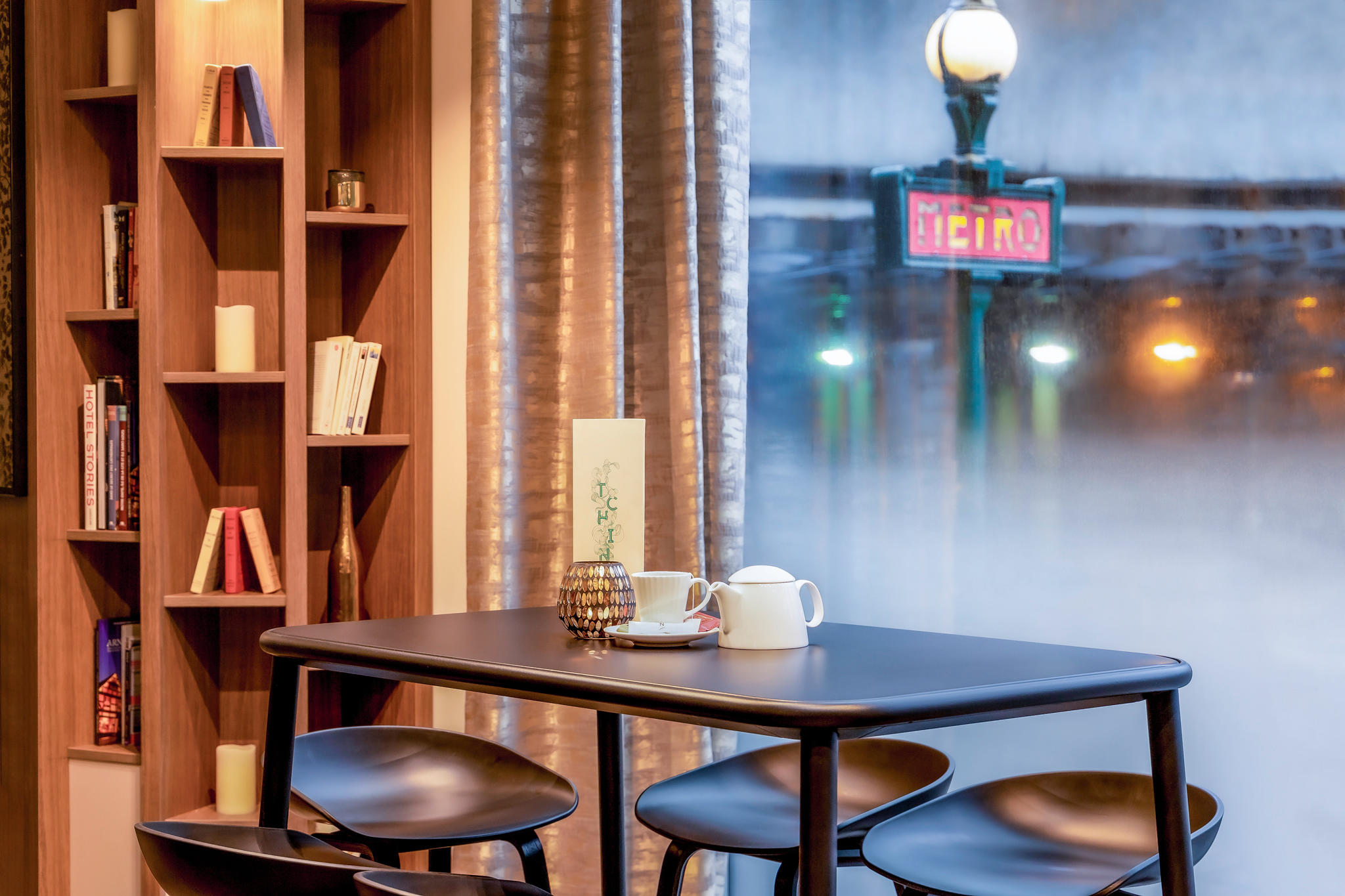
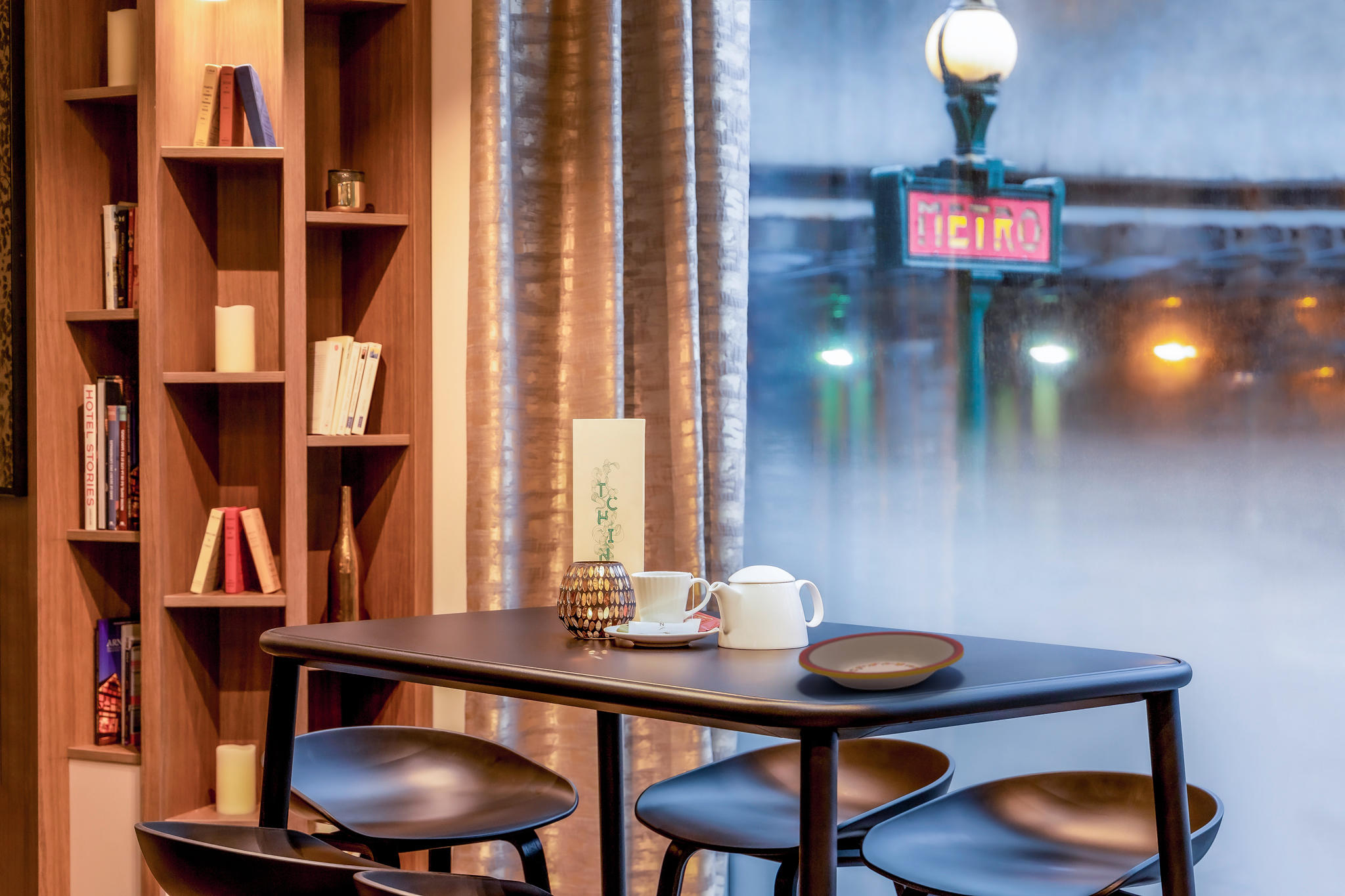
+ plate (883, 663)
